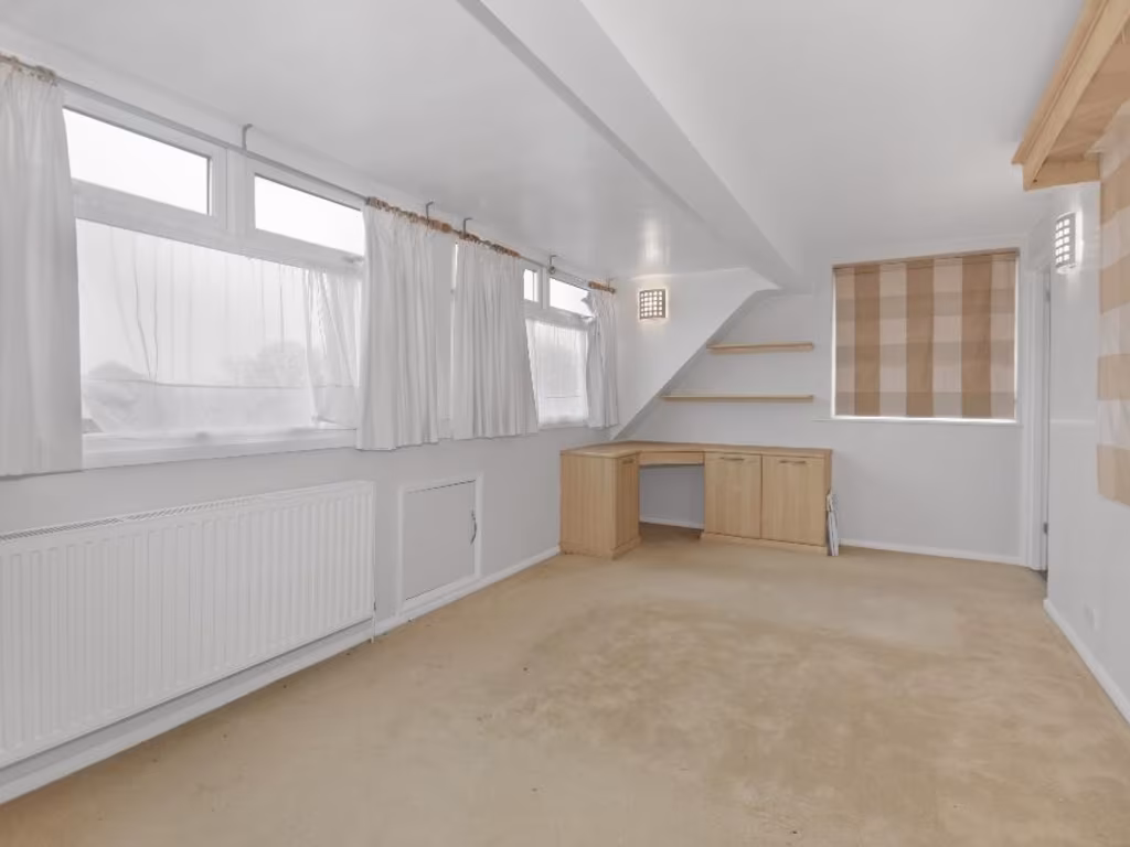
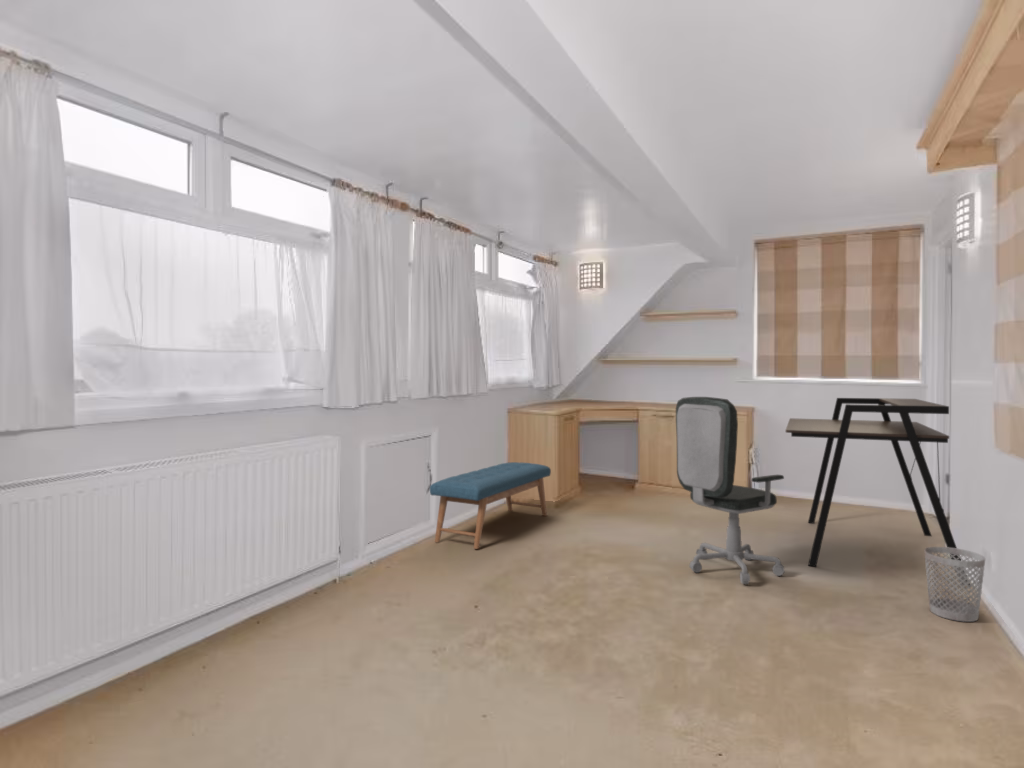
+ desk (838, 471)
+ office chair (729, 483)
+ wastebasket (953, 584)
+ bench (495, 499)
